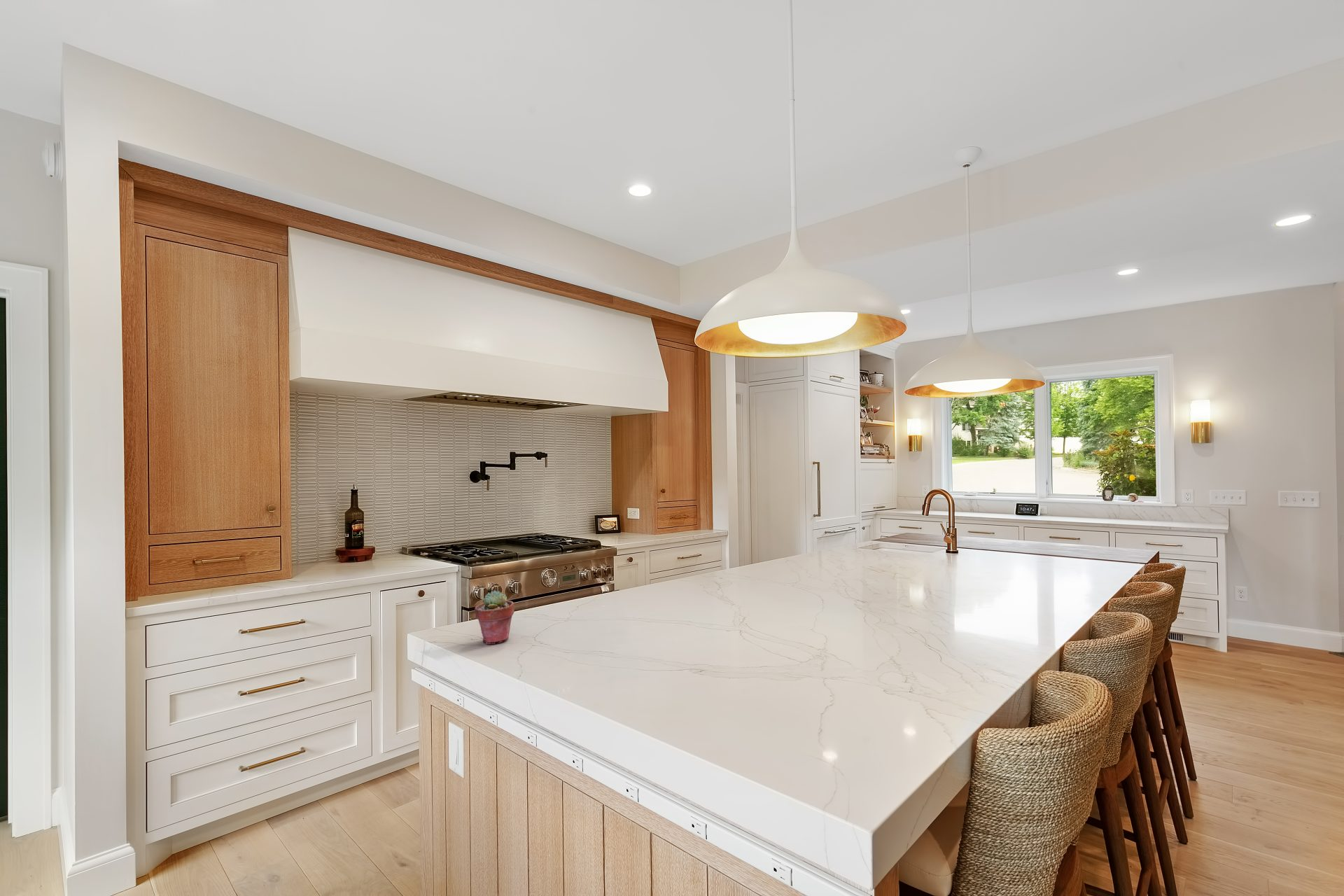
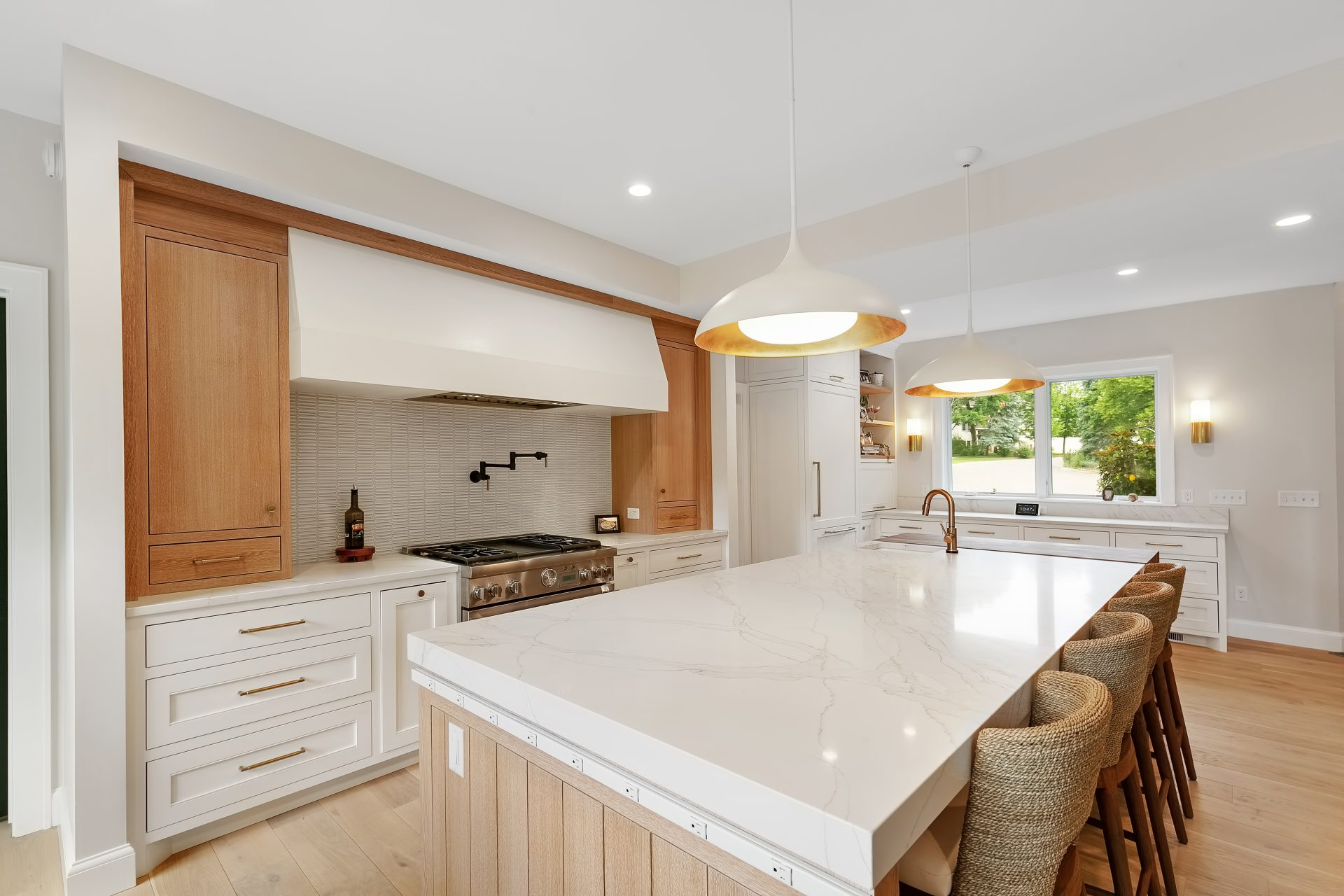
- potted succulent (495, 615)
